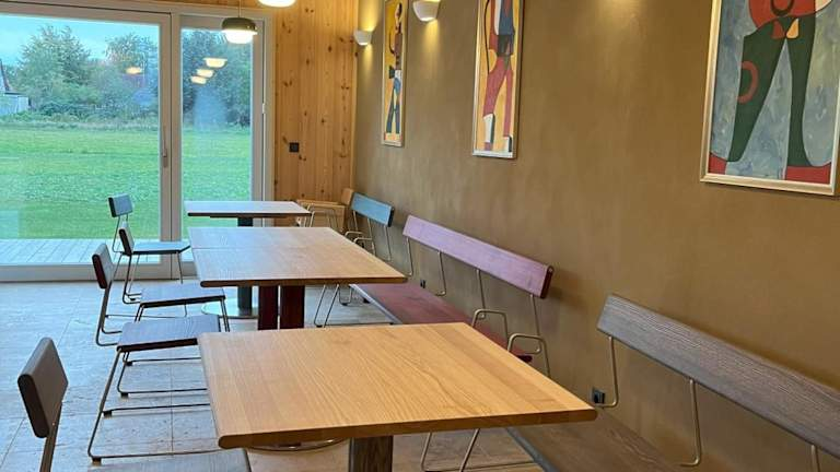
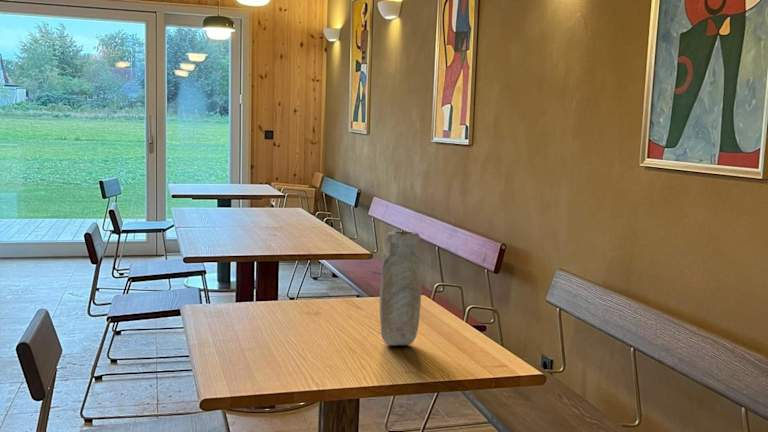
+ vase (400, 289)
